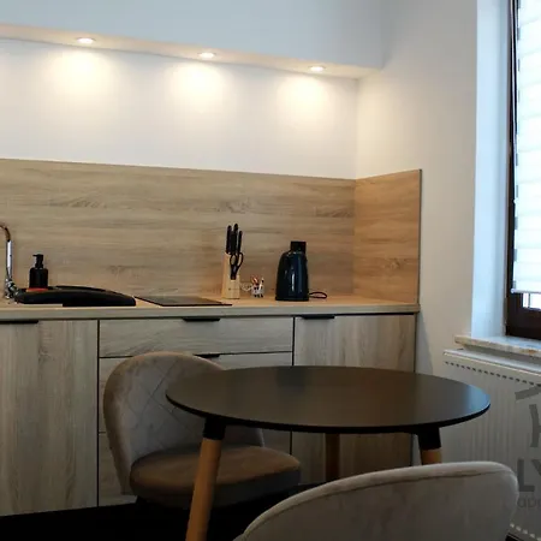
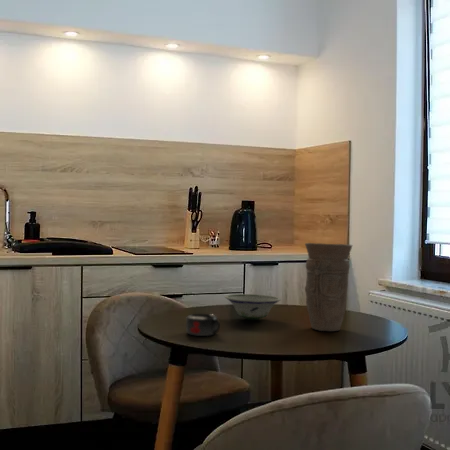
+ mug (204, 325)
+ vase (327, 285)
+ bowl (252, 308)
